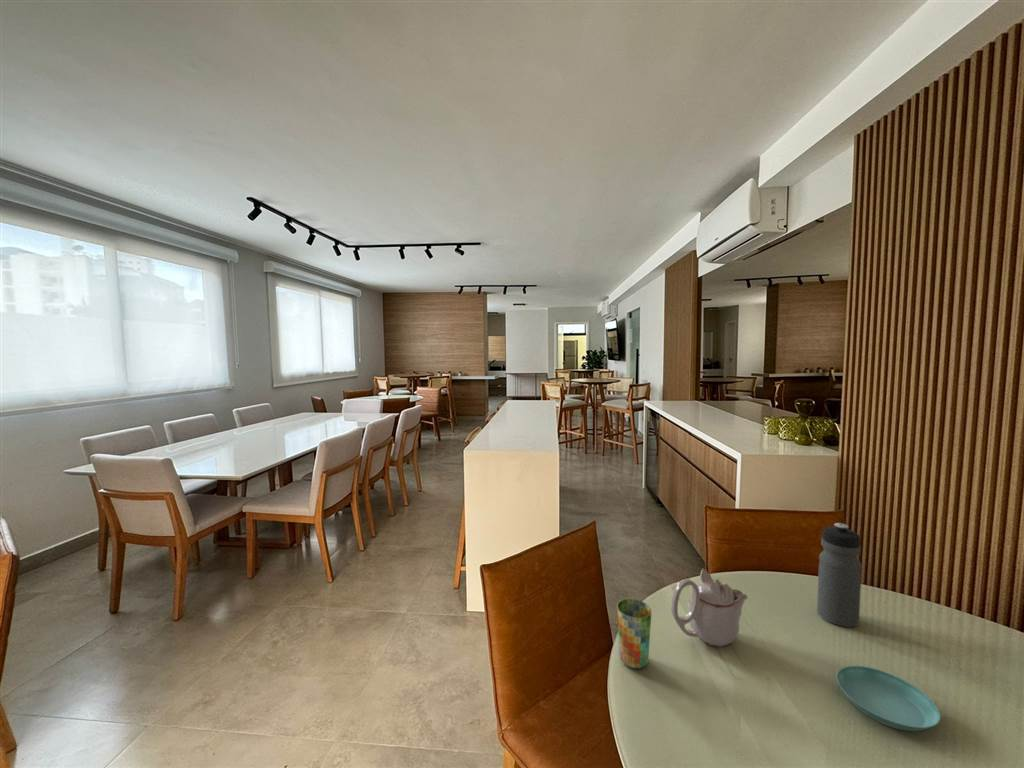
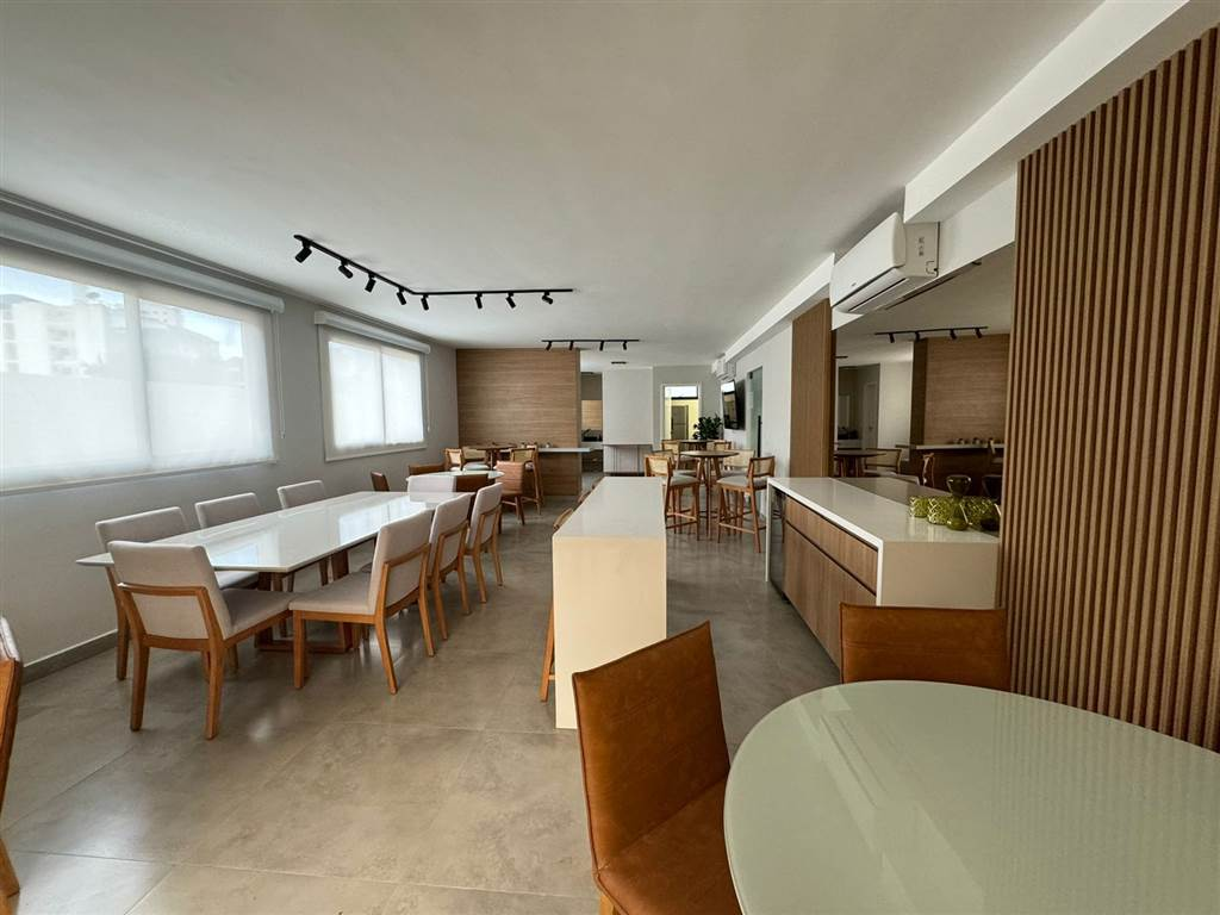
- teapot (710, 606)
- water bottle (839, 571)
- cup (633, 634)
- saucer (884, 700)
